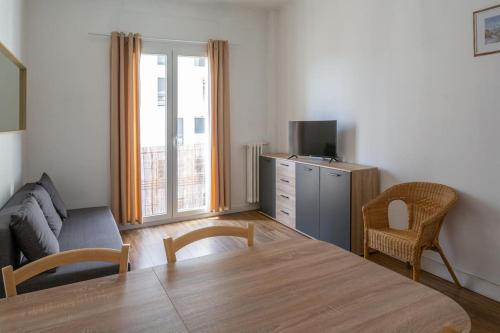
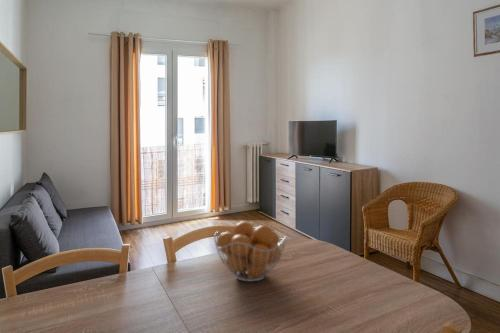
+ fruit basket (250, 249)
